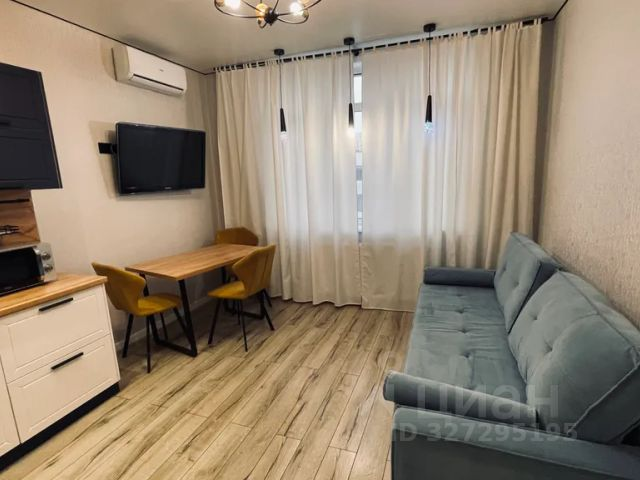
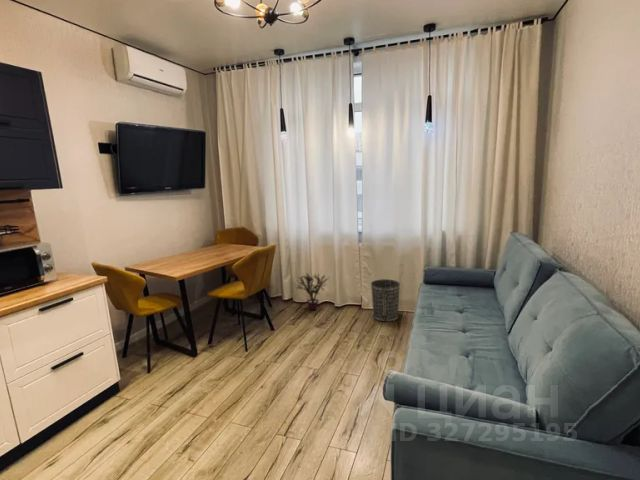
+ wastebasket (385, 300)
+ potted plant (312, 291)
